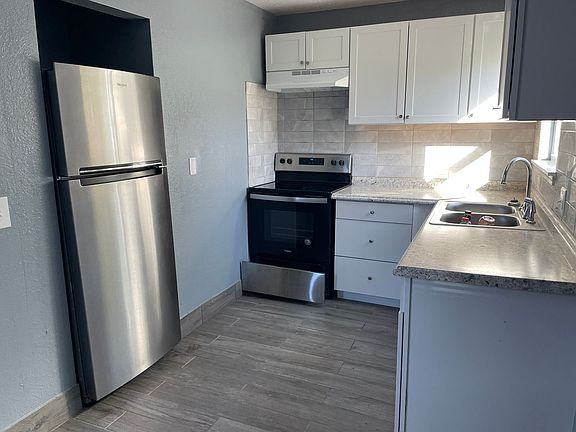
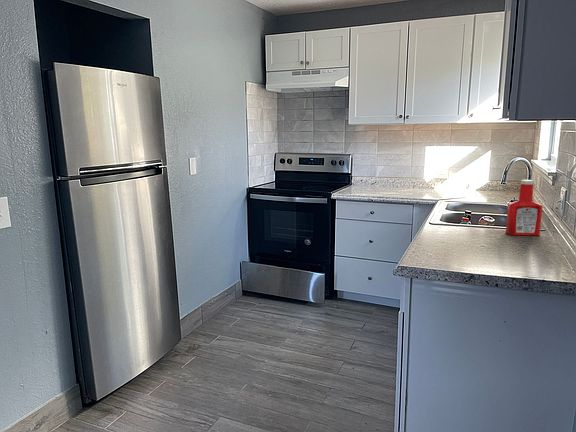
+ soap bottle (524, 207)
